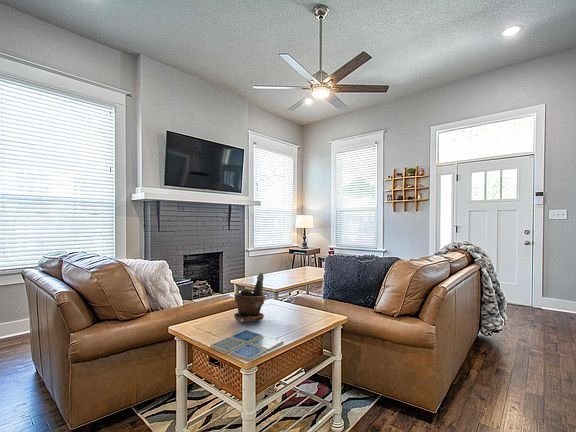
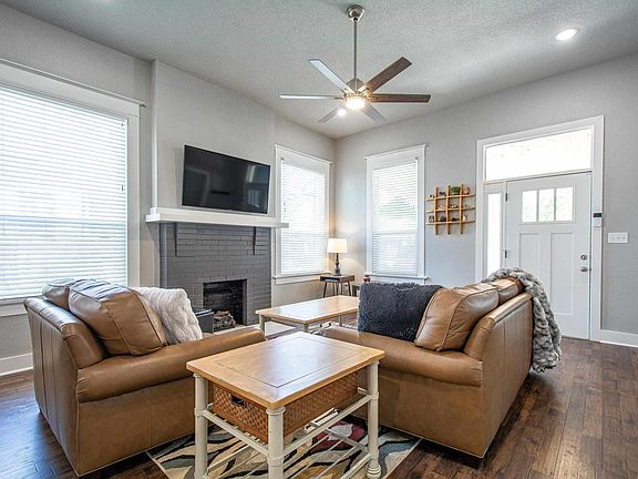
- drink coaster (247, 343)
- potted plant (249, 296)
